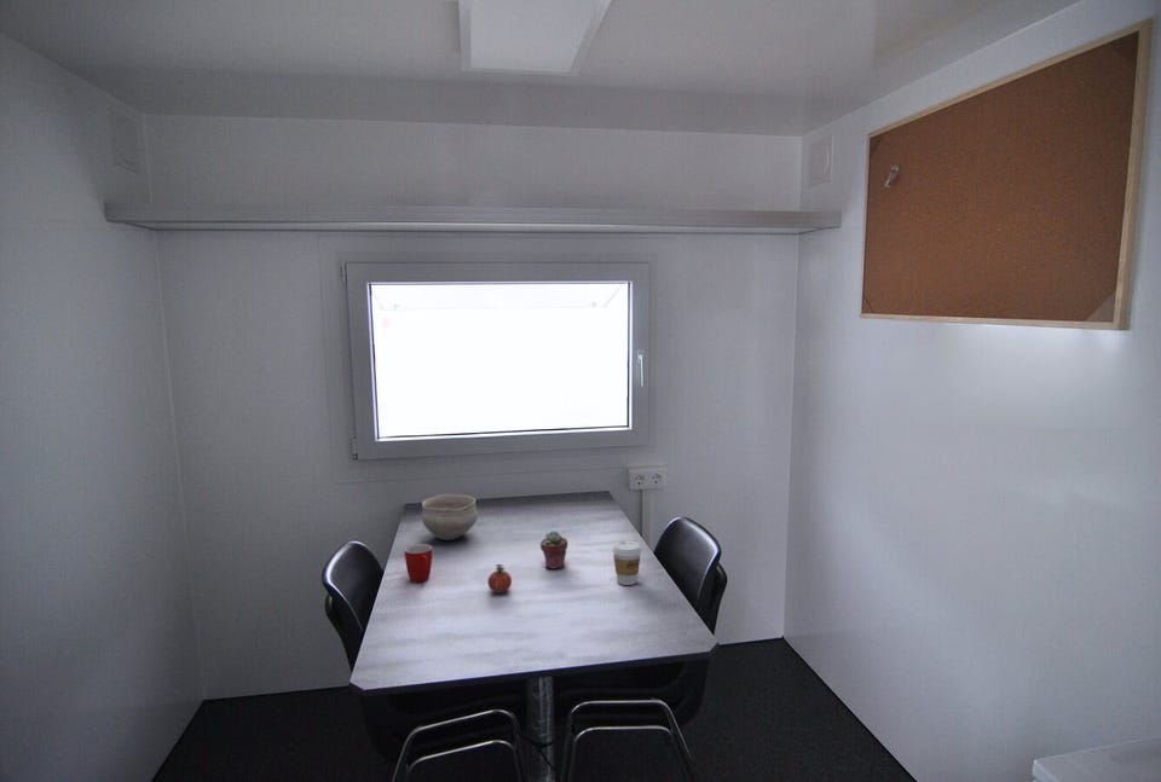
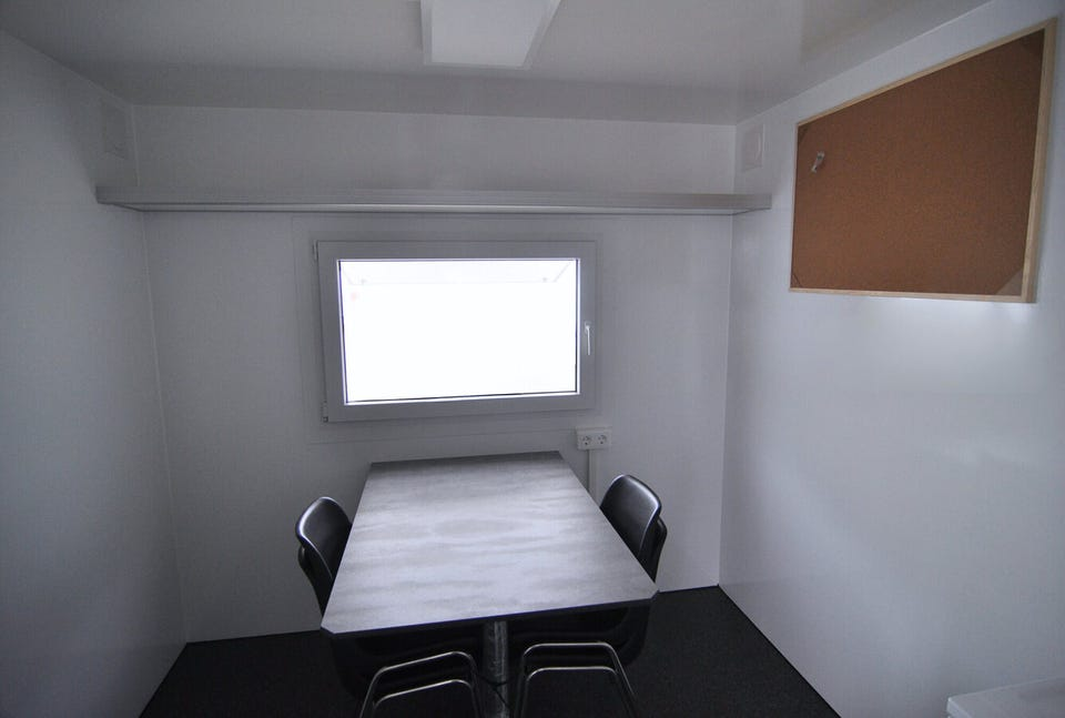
- potted succulent (554, 548)
- apple (499, 578)
- coffee cup (626, 562)
- bowl (449, 519)
- mug (420, 564)
